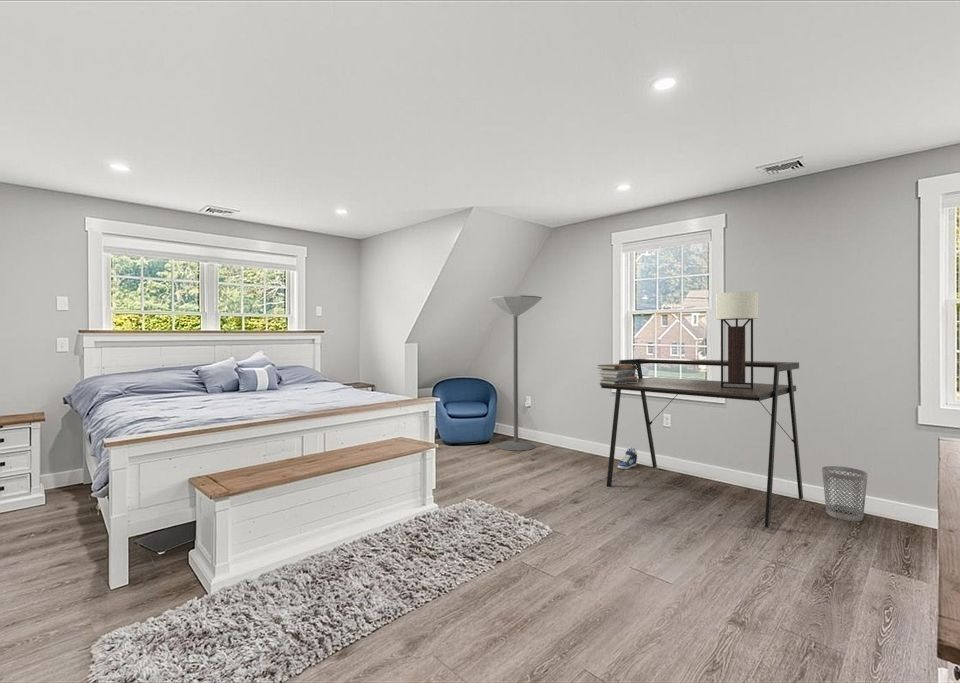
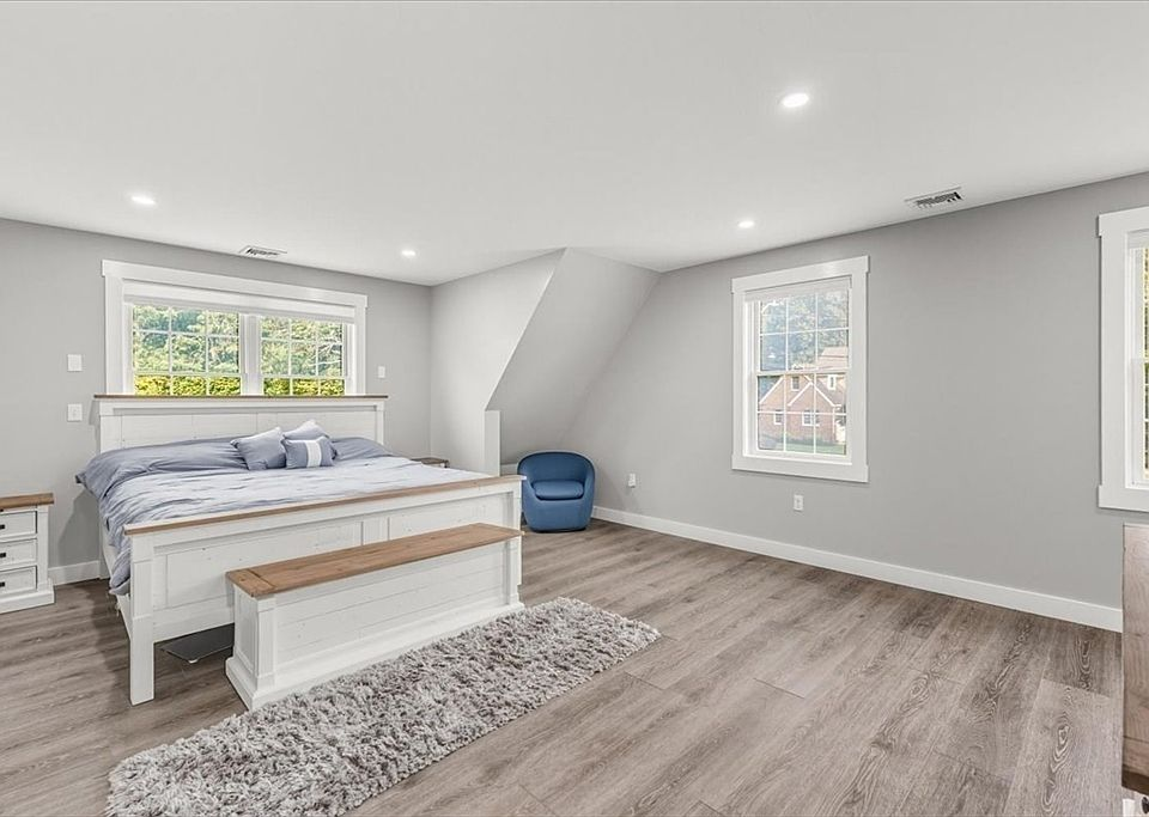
- sneaker (627, 457)
- floor lamp (515, 371)
- desk (704, 396)
- wall sconce (736, 340)
- wastebasket (844, 493)
- book stack (617, 373)
